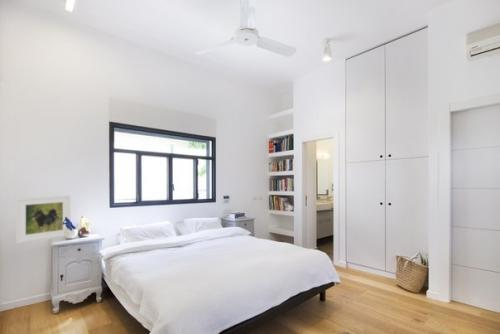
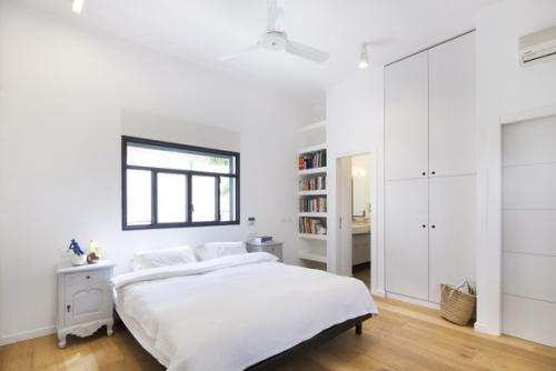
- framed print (44, 217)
